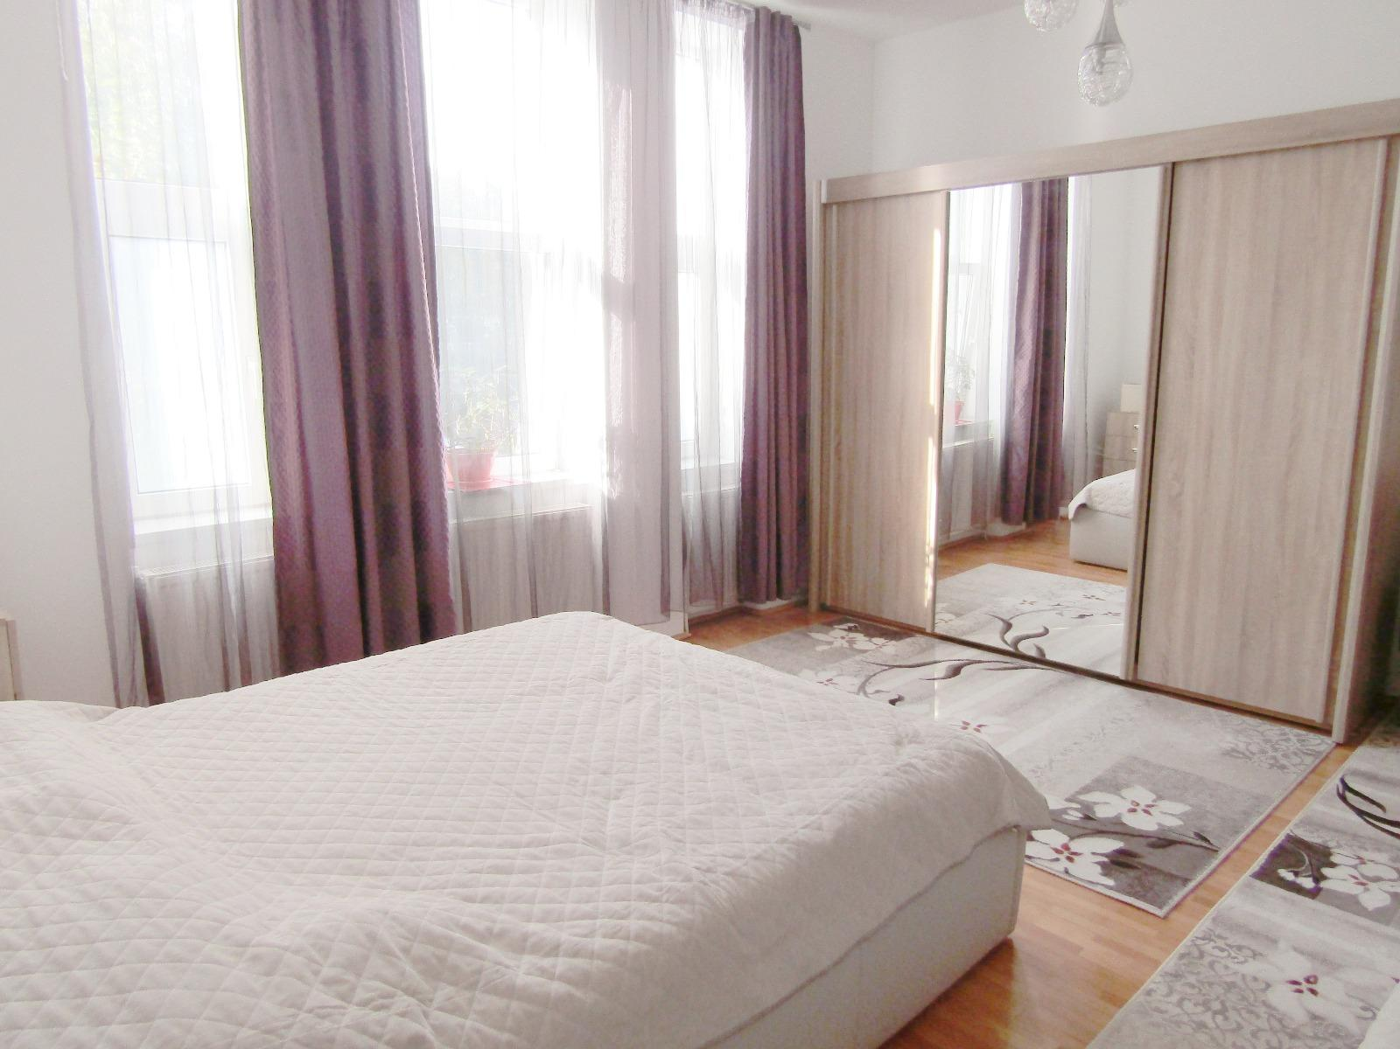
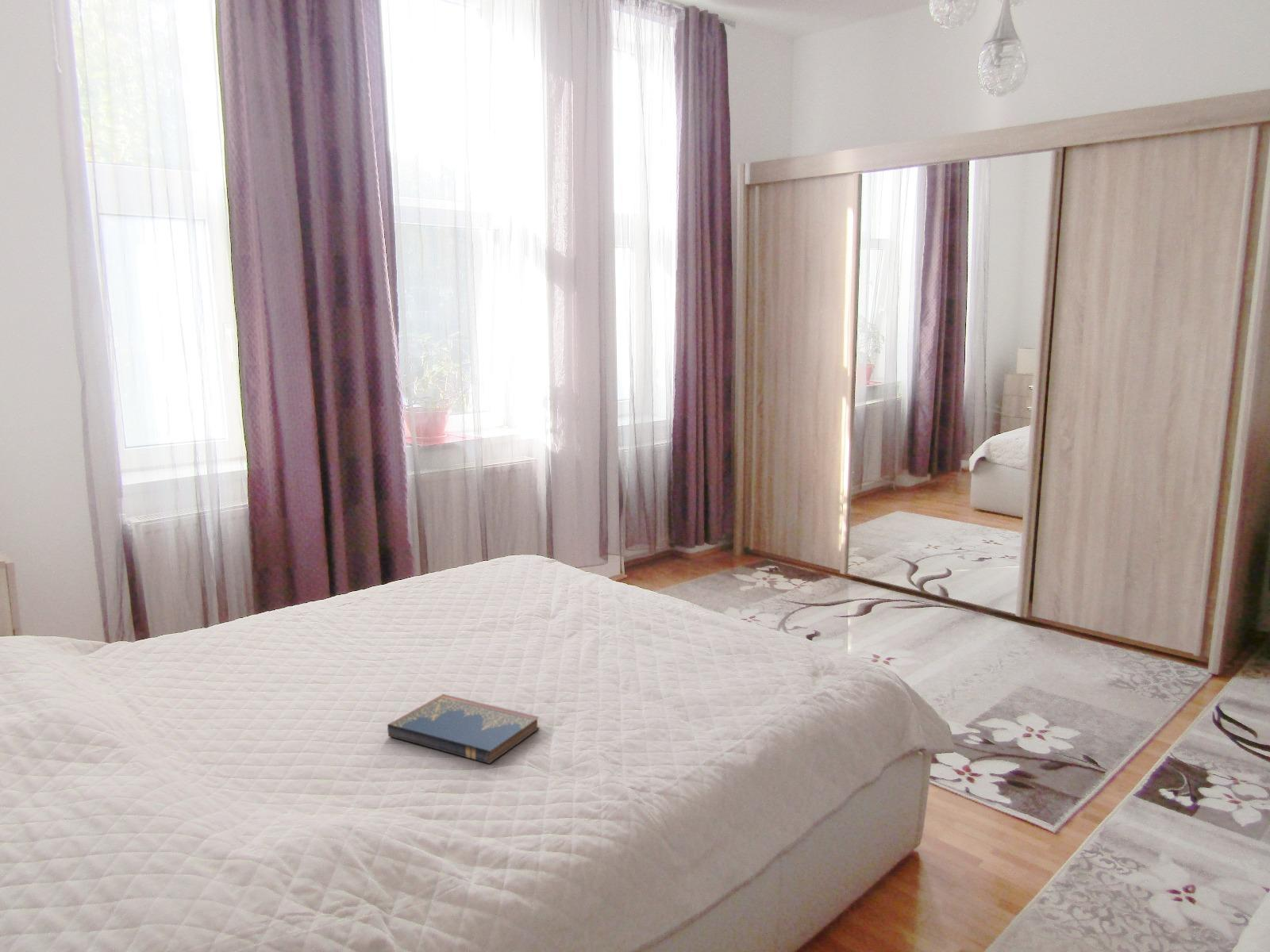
+ hardcover book (464, 726)
